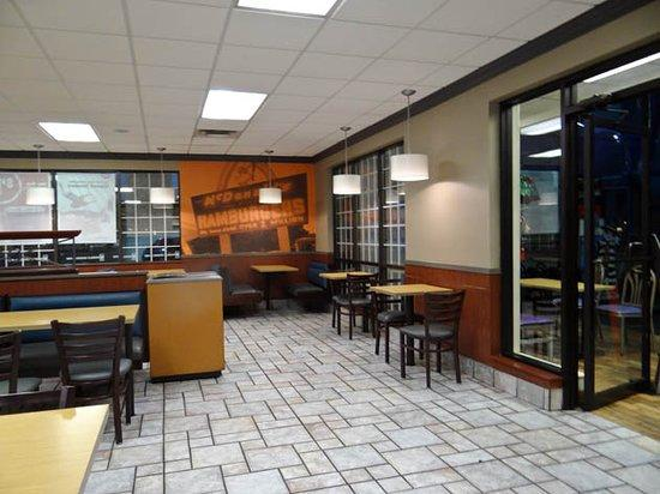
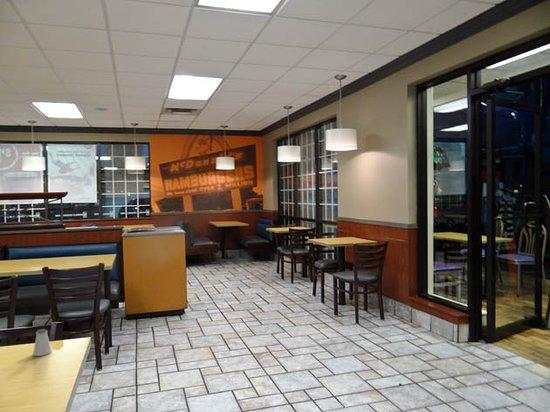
+ saltshaker (42, 341)
